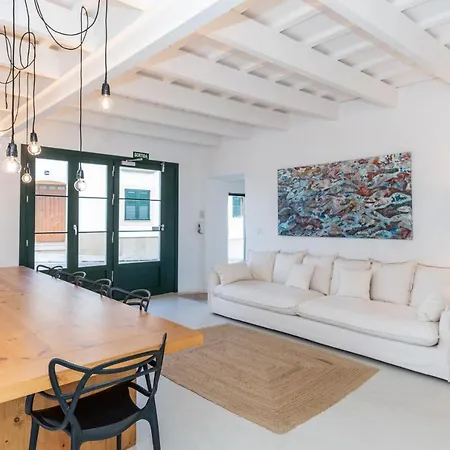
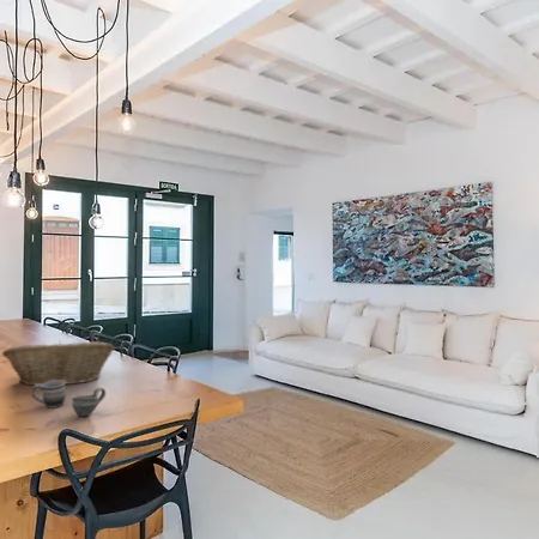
+ fruit basket (60, 358)
+ mug (49, 394)
+ cup (87, 402)
